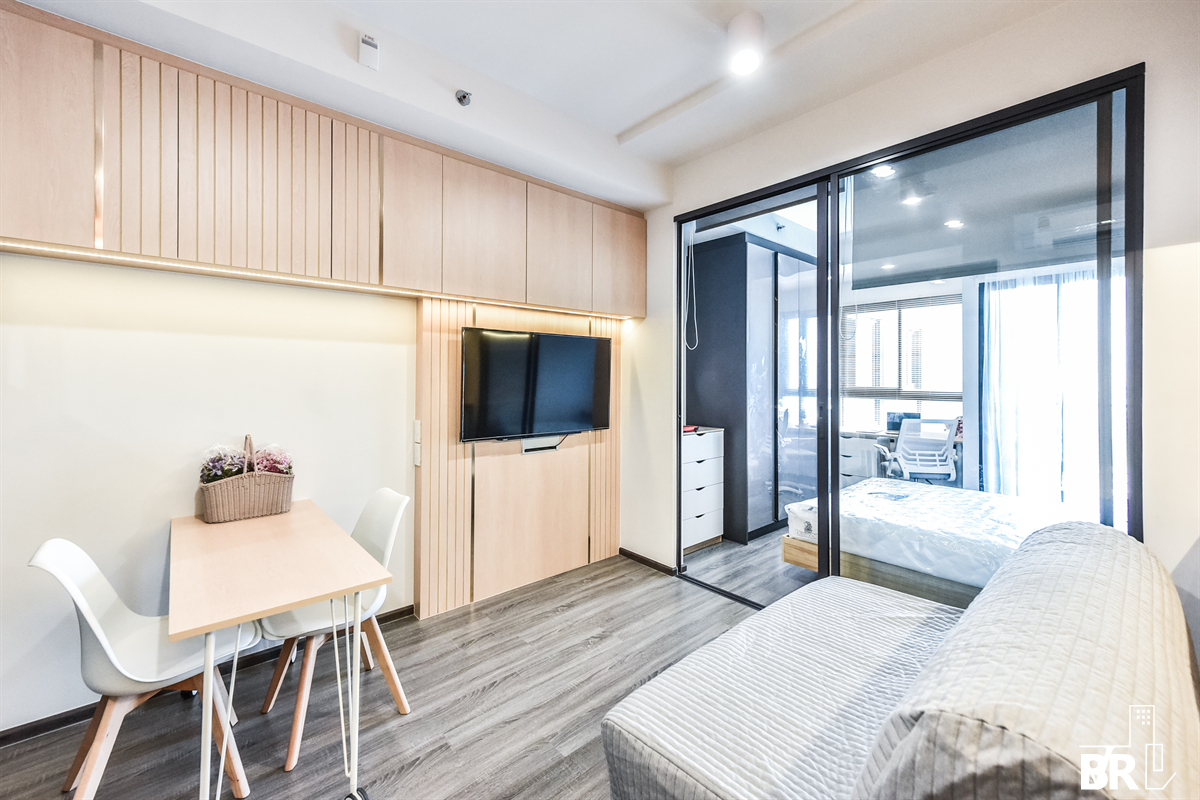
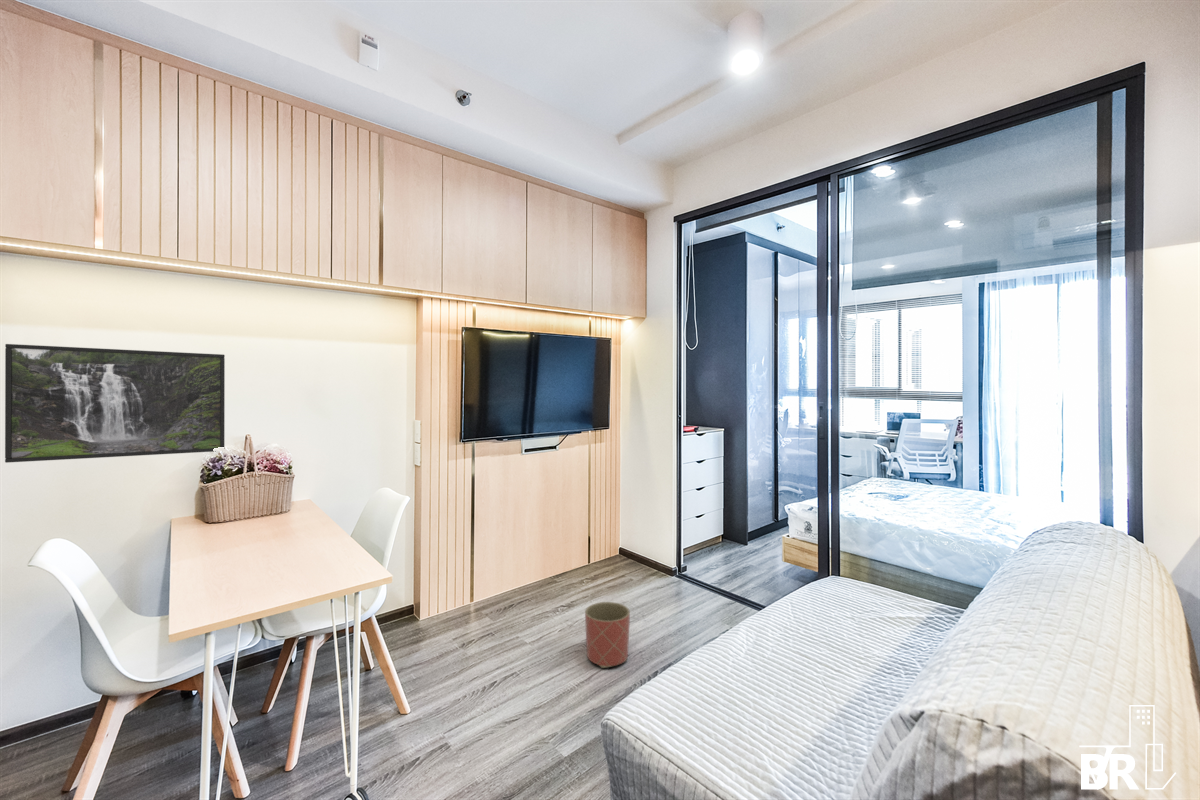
+ planter (607, 634)
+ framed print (126, 402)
